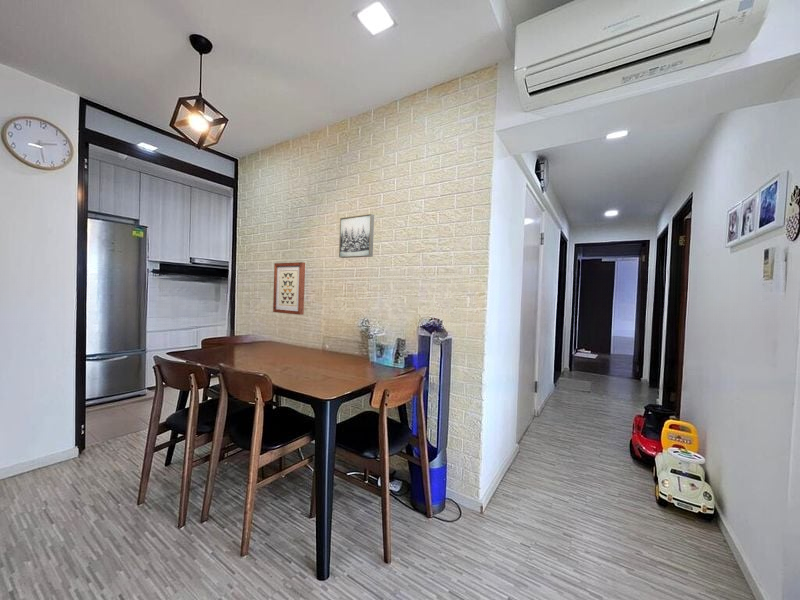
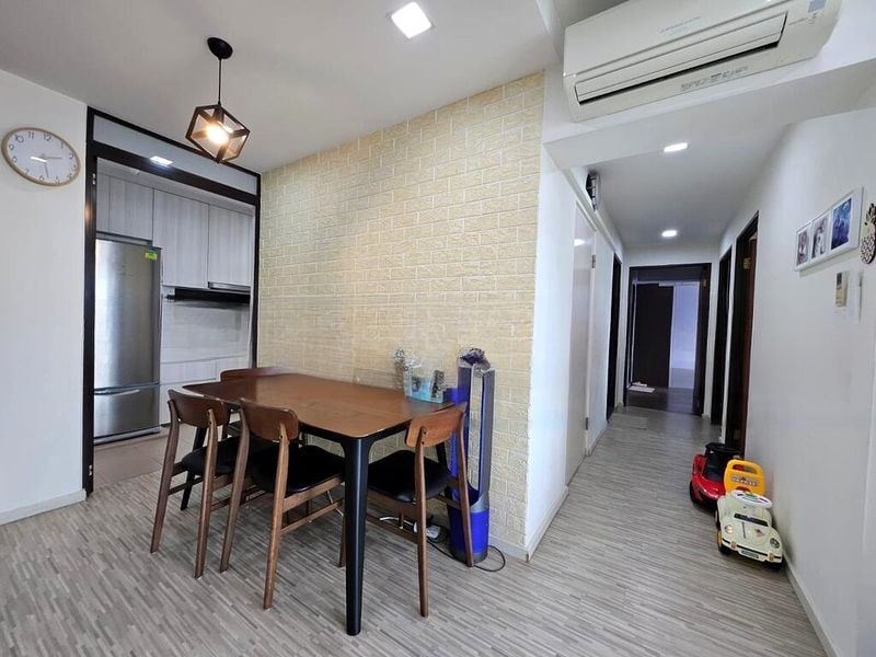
- wall art (288, 288)
- wall art (356, 236)
